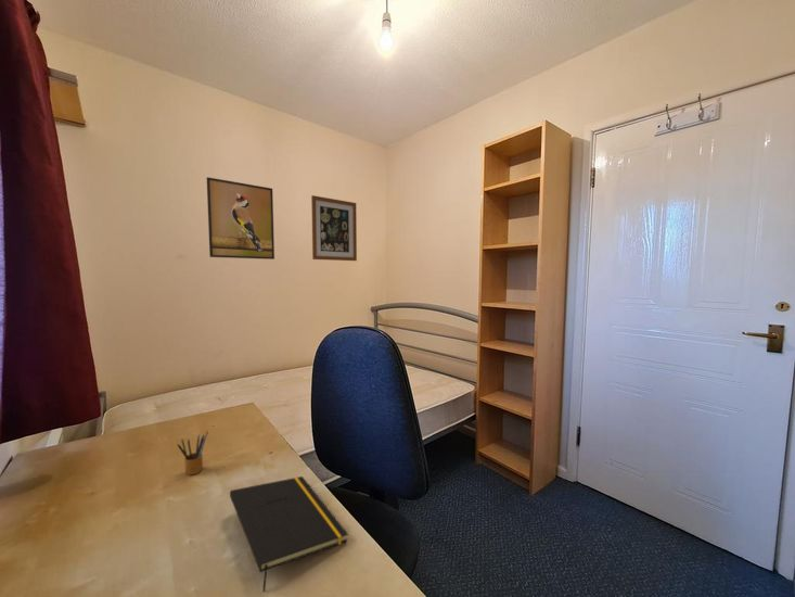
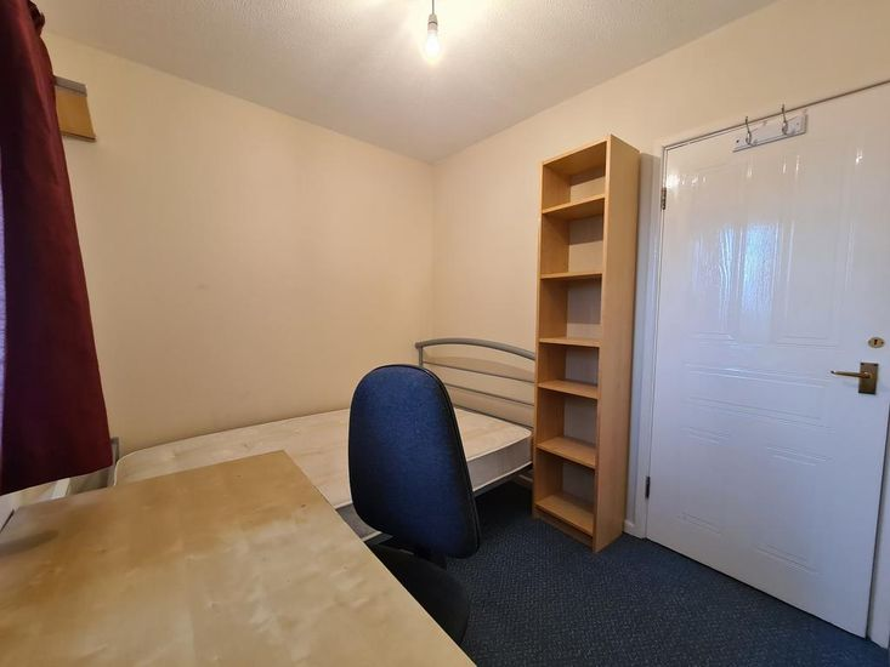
- wall art (335, 229)
- pencil box (192, 453)
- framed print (242, 220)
- notepad (285, 513)
